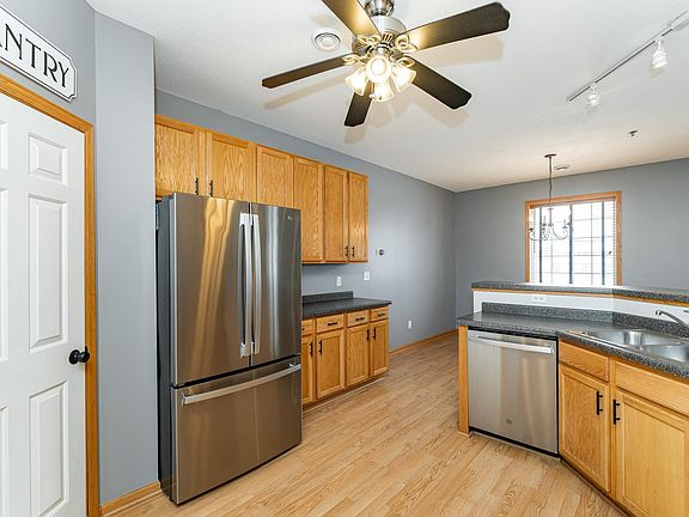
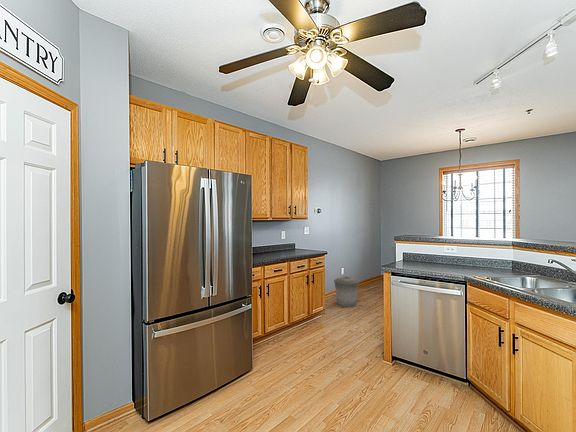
+ trash can (346, 290)
